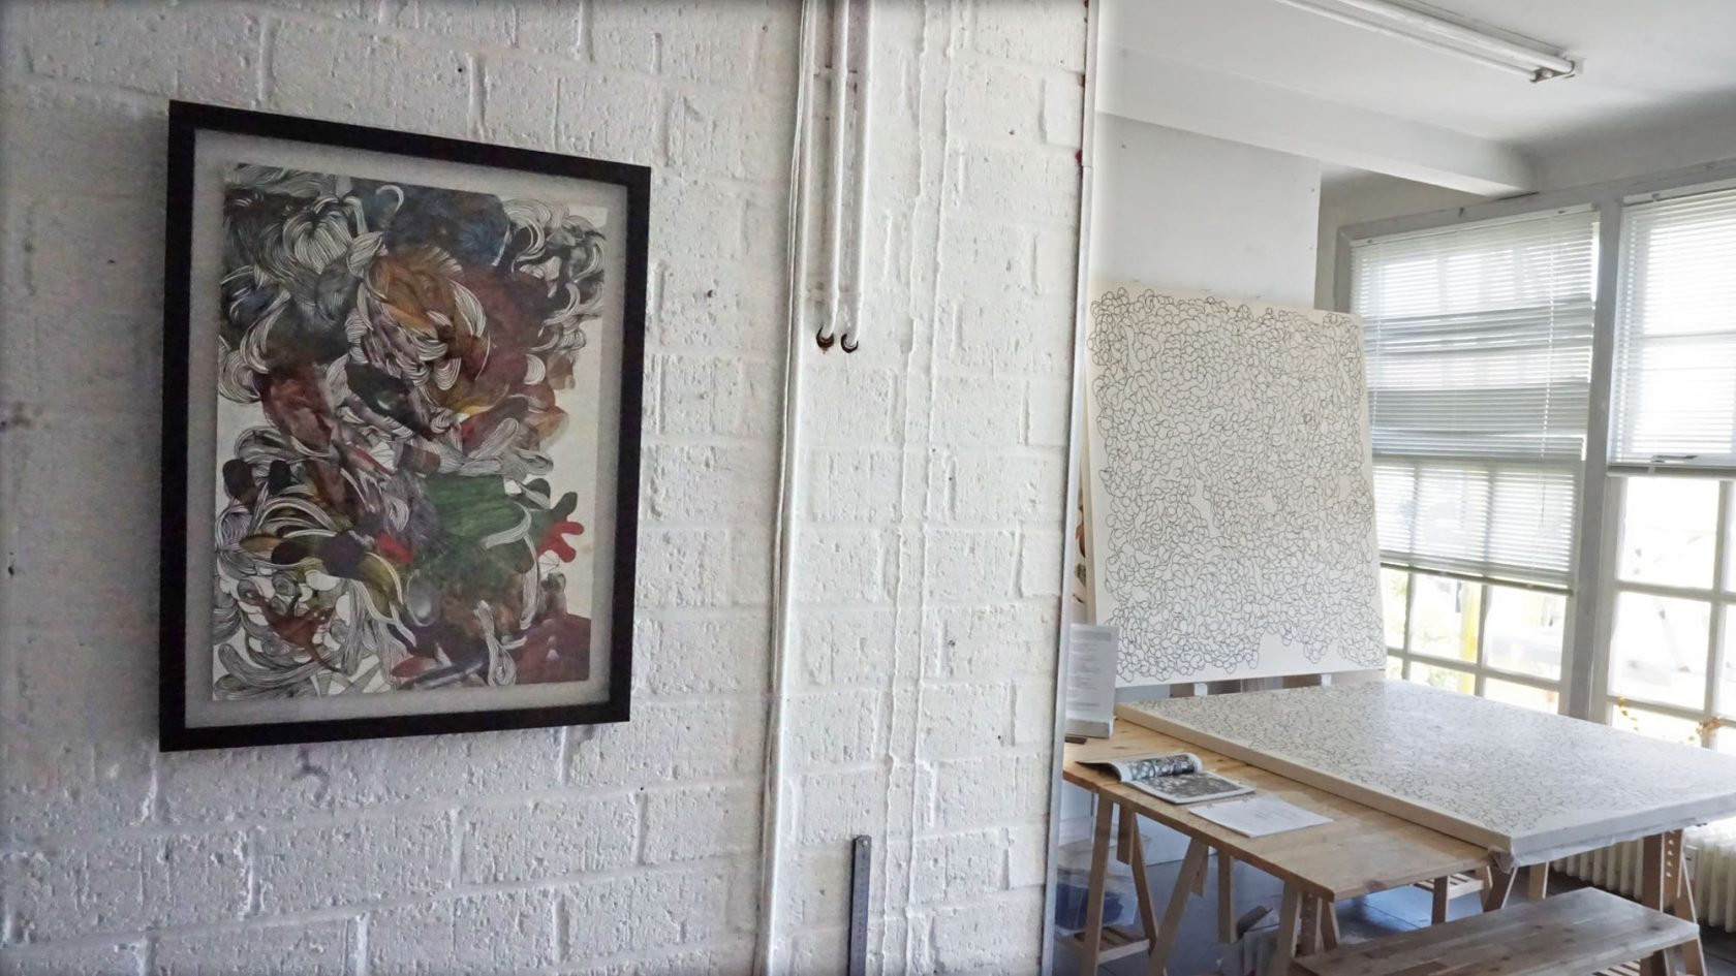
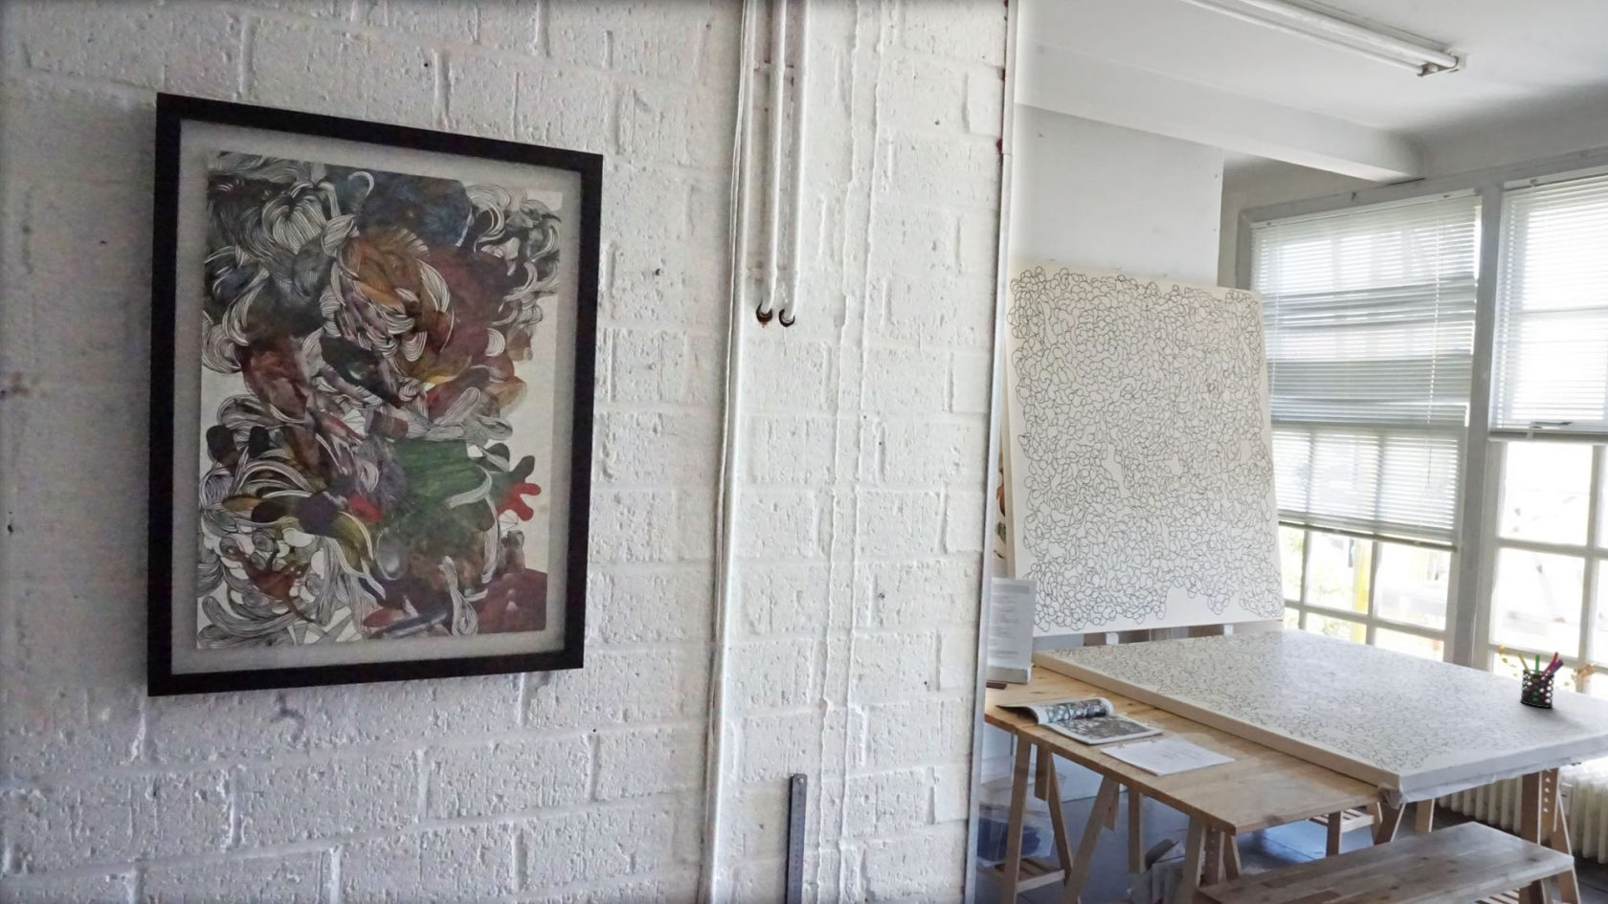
+ pen holder (1540, 677)
